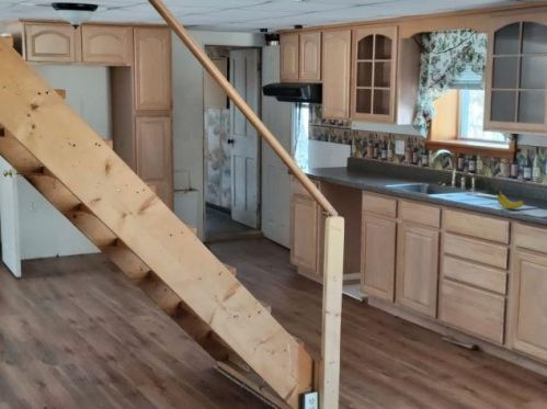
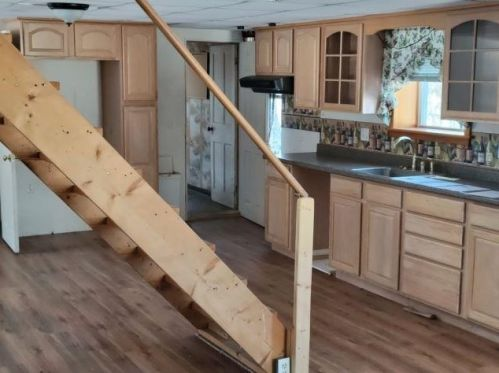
- fruit (509, 201)
